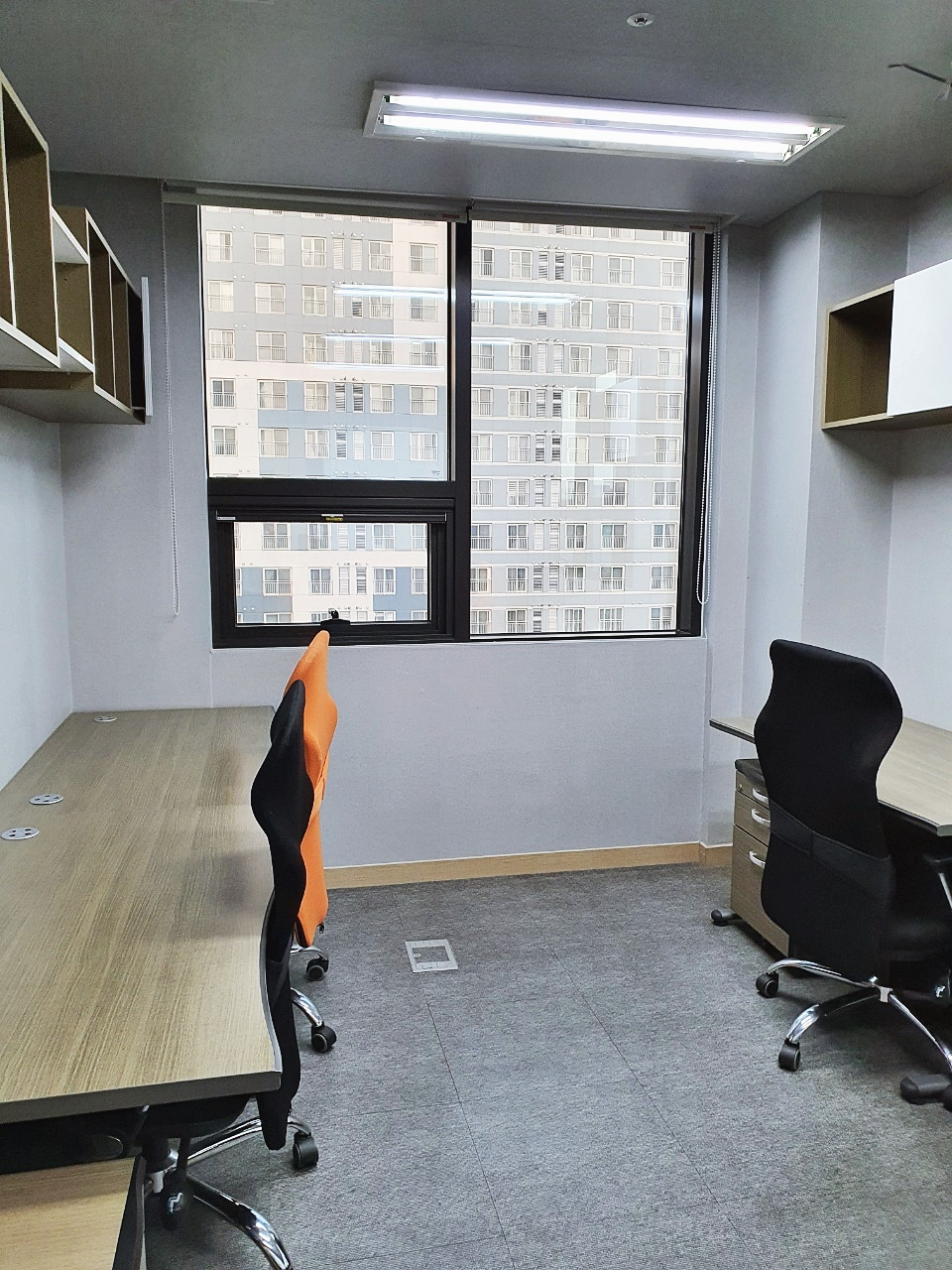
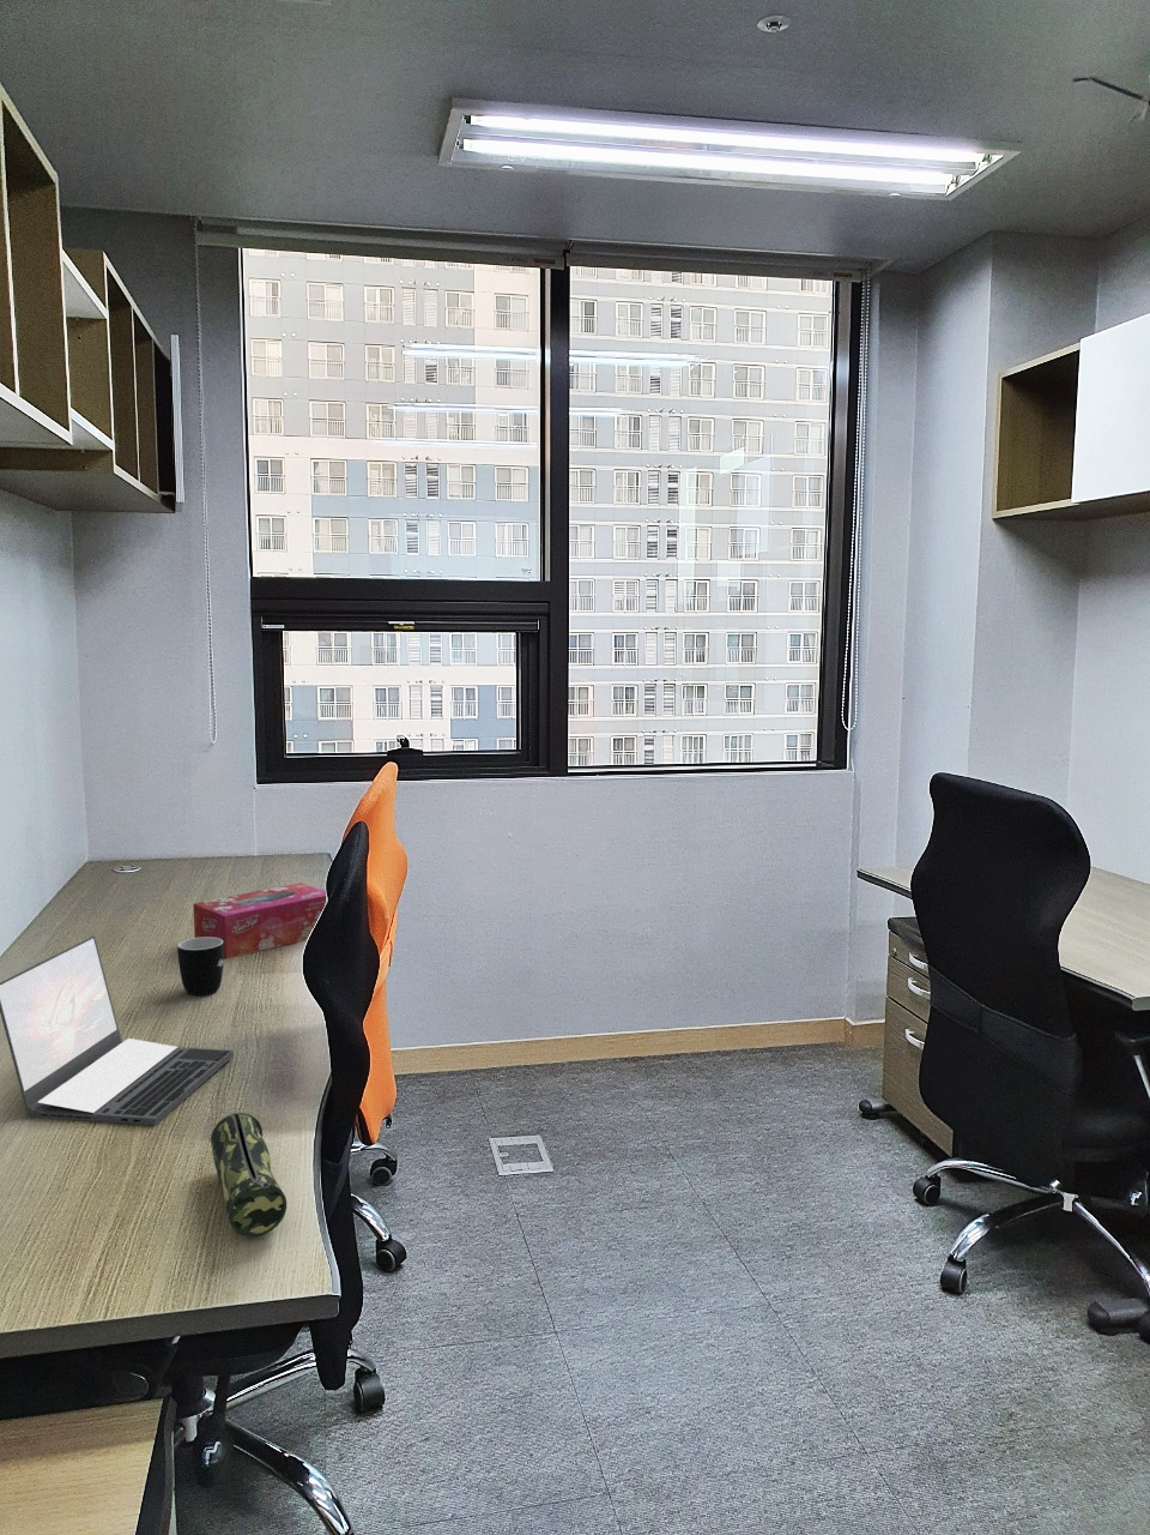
+ mug (202, 965)
+ laptop (116, 1023)
+ tissue box (265, 919)
+ pencil case (246, 1174)
